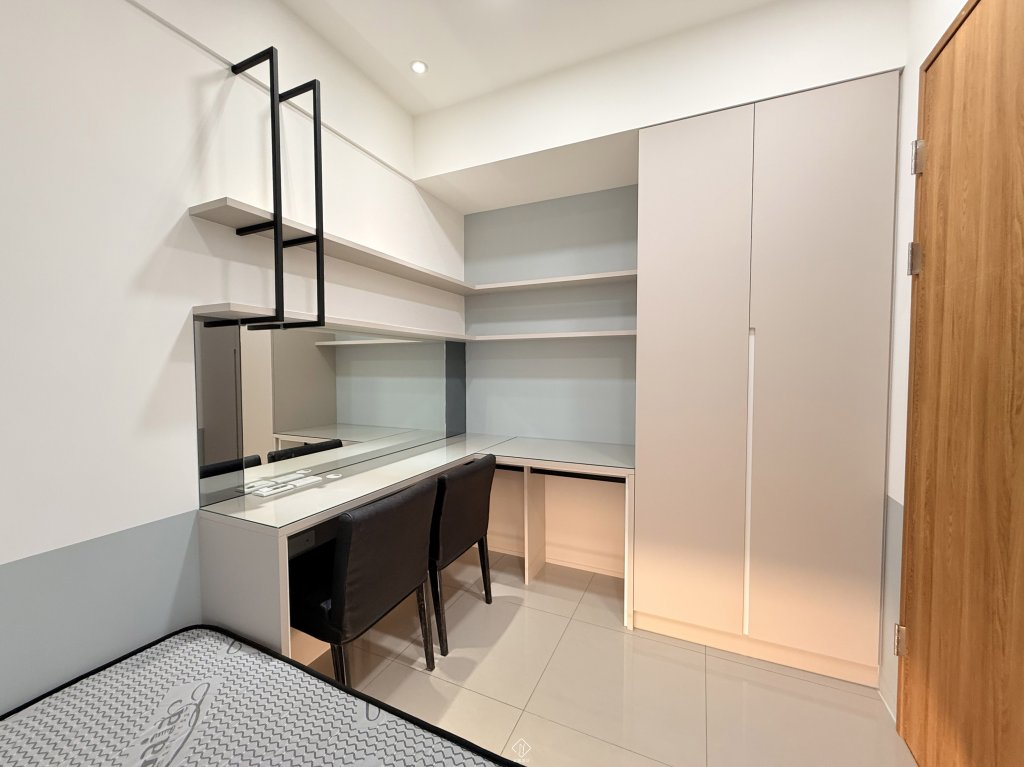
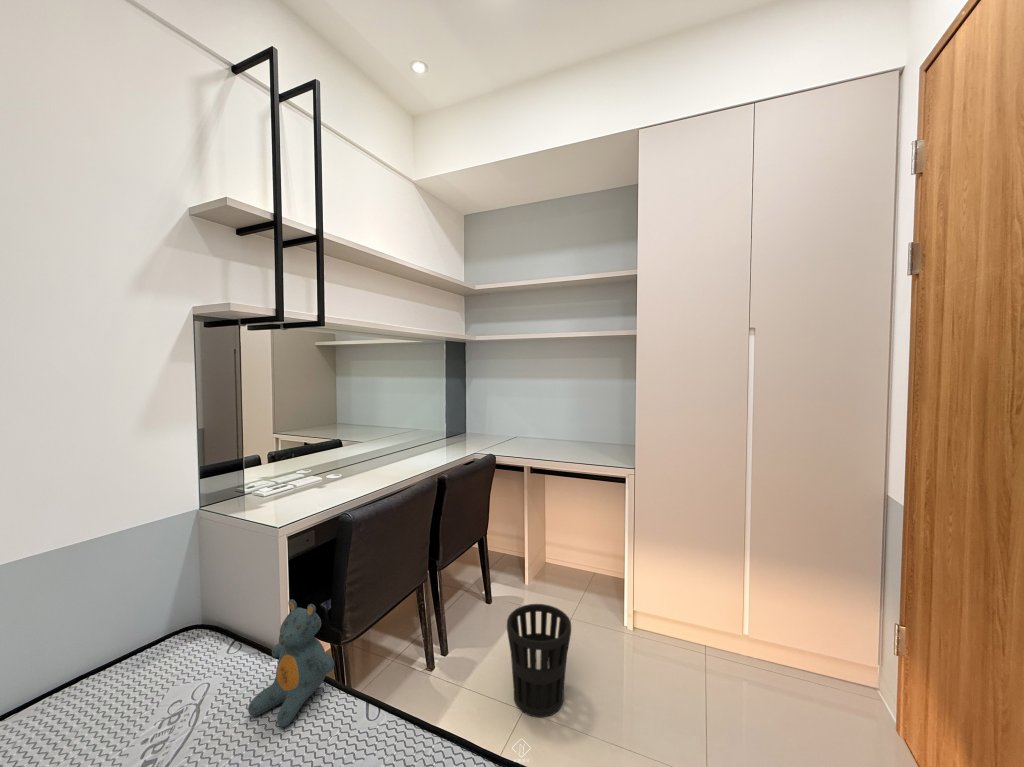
+ wastebasket (540, 660)
+ stuffed animal (290, 655)
